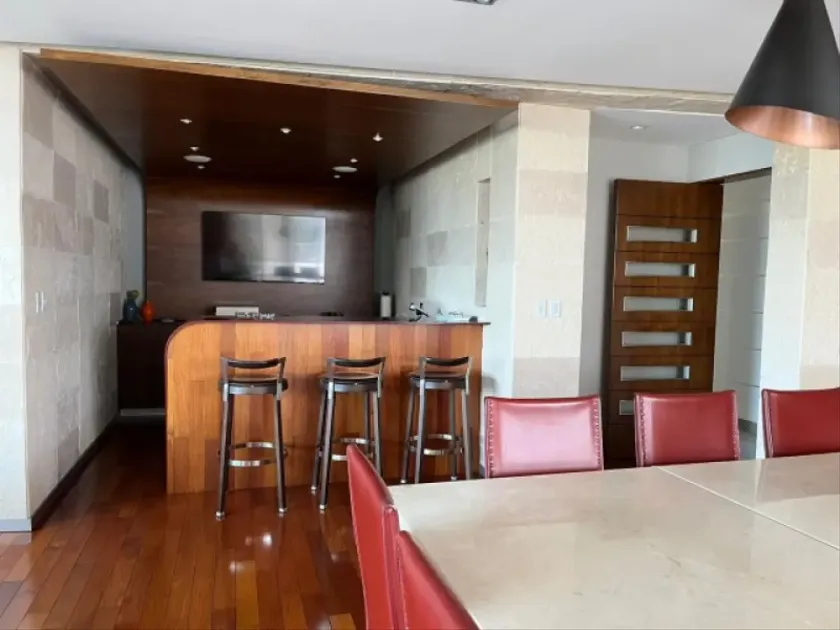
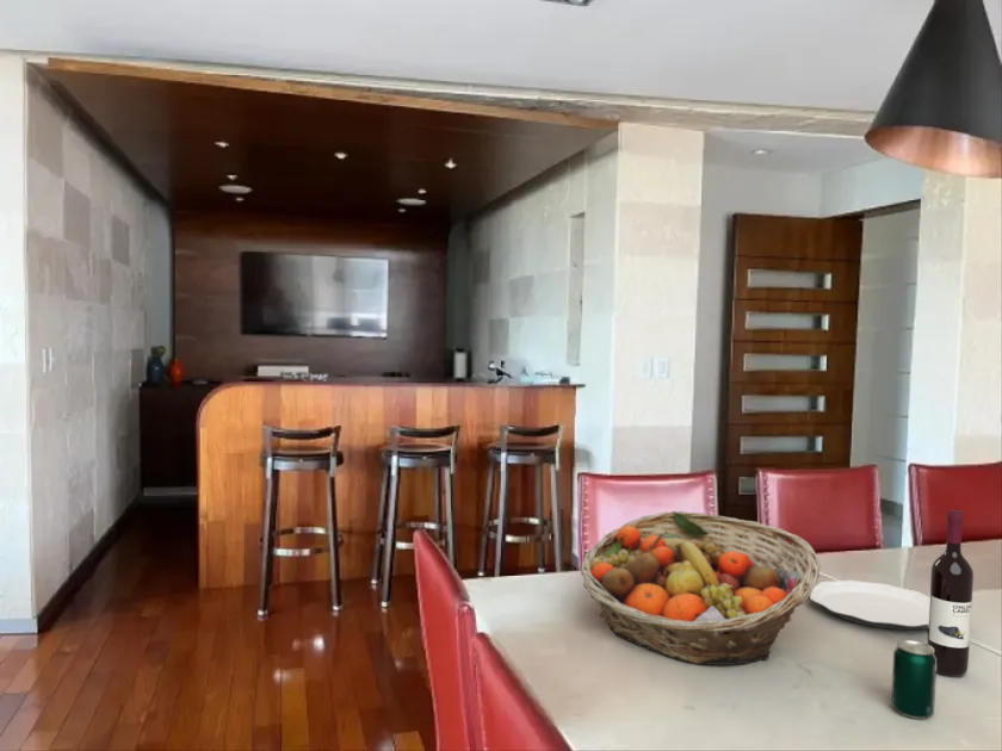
+ fruit basket (693, 581)
+ beverage can (914, 678)
+ wine bottle (951, 590)
+ plate (877, 606)
